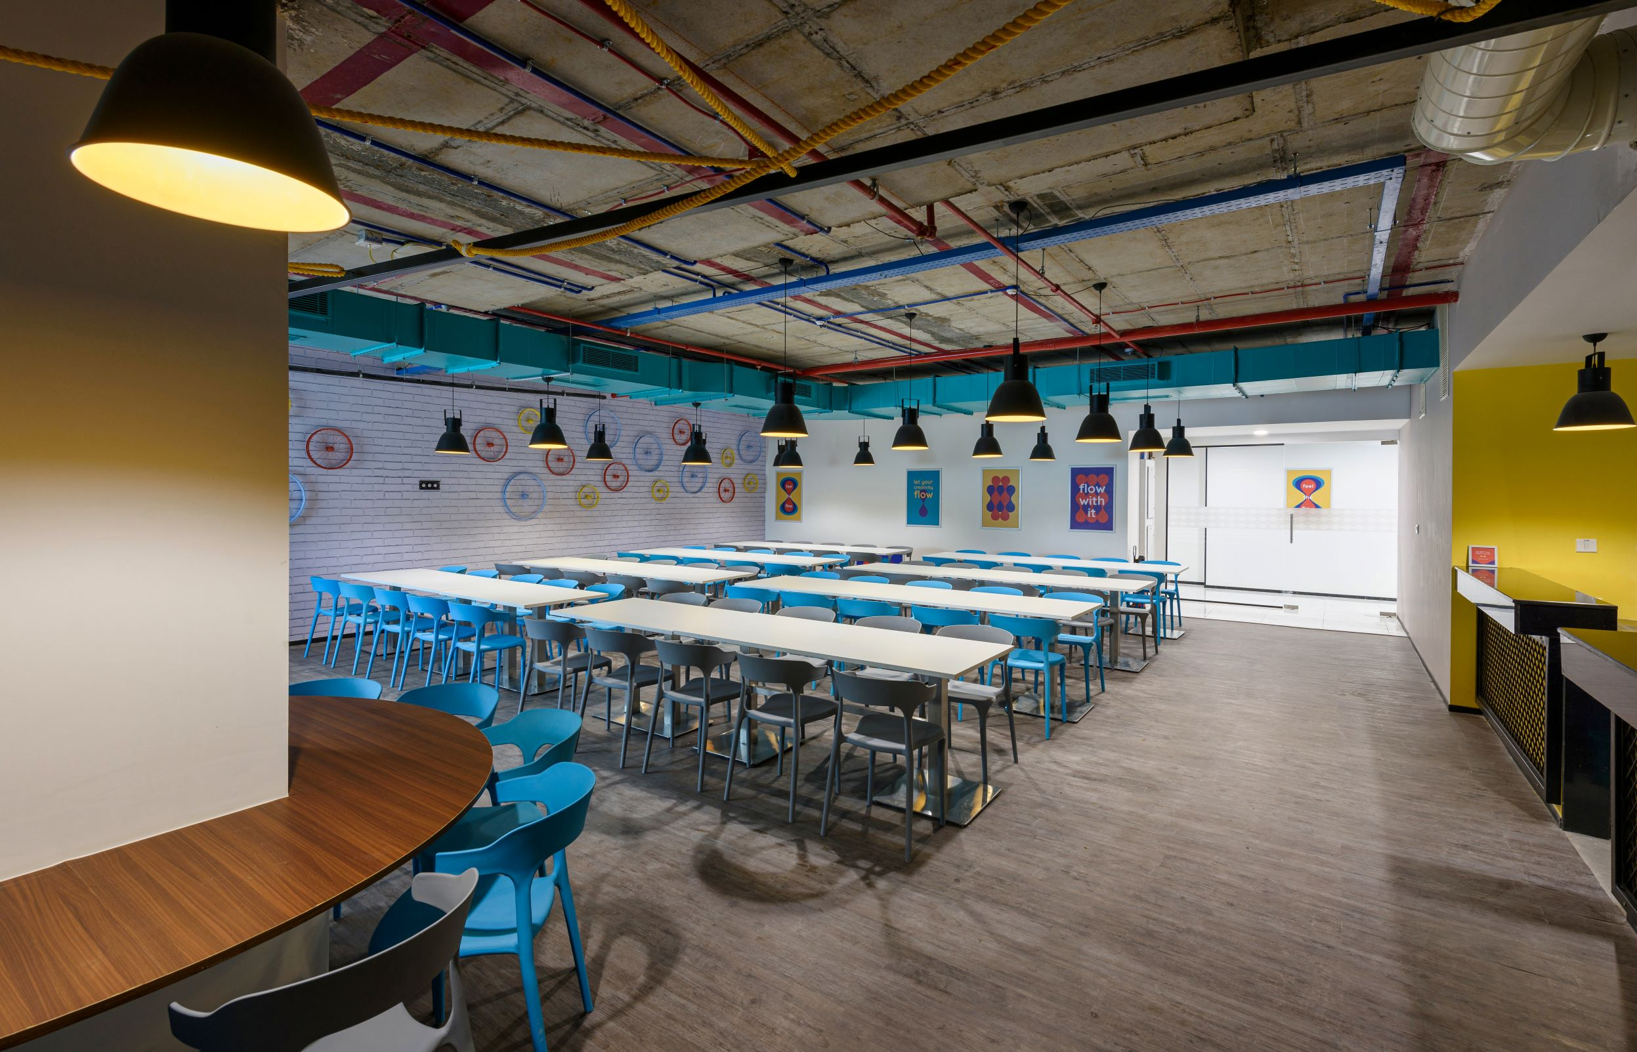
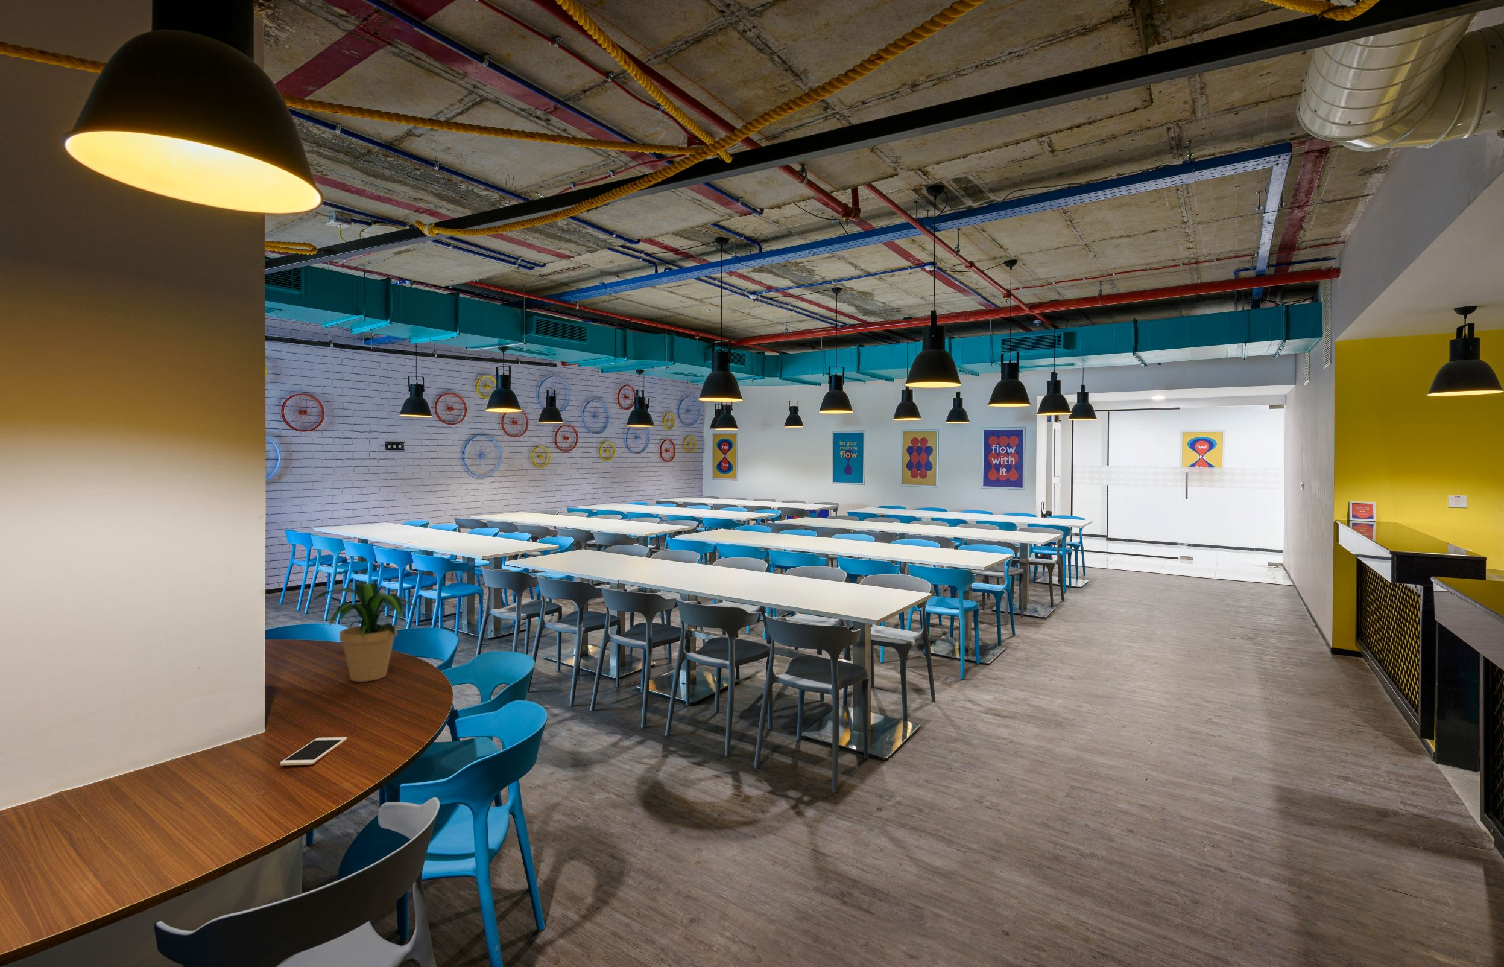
+ cell phone (315, 750)
+ potted plant (368, 632)
